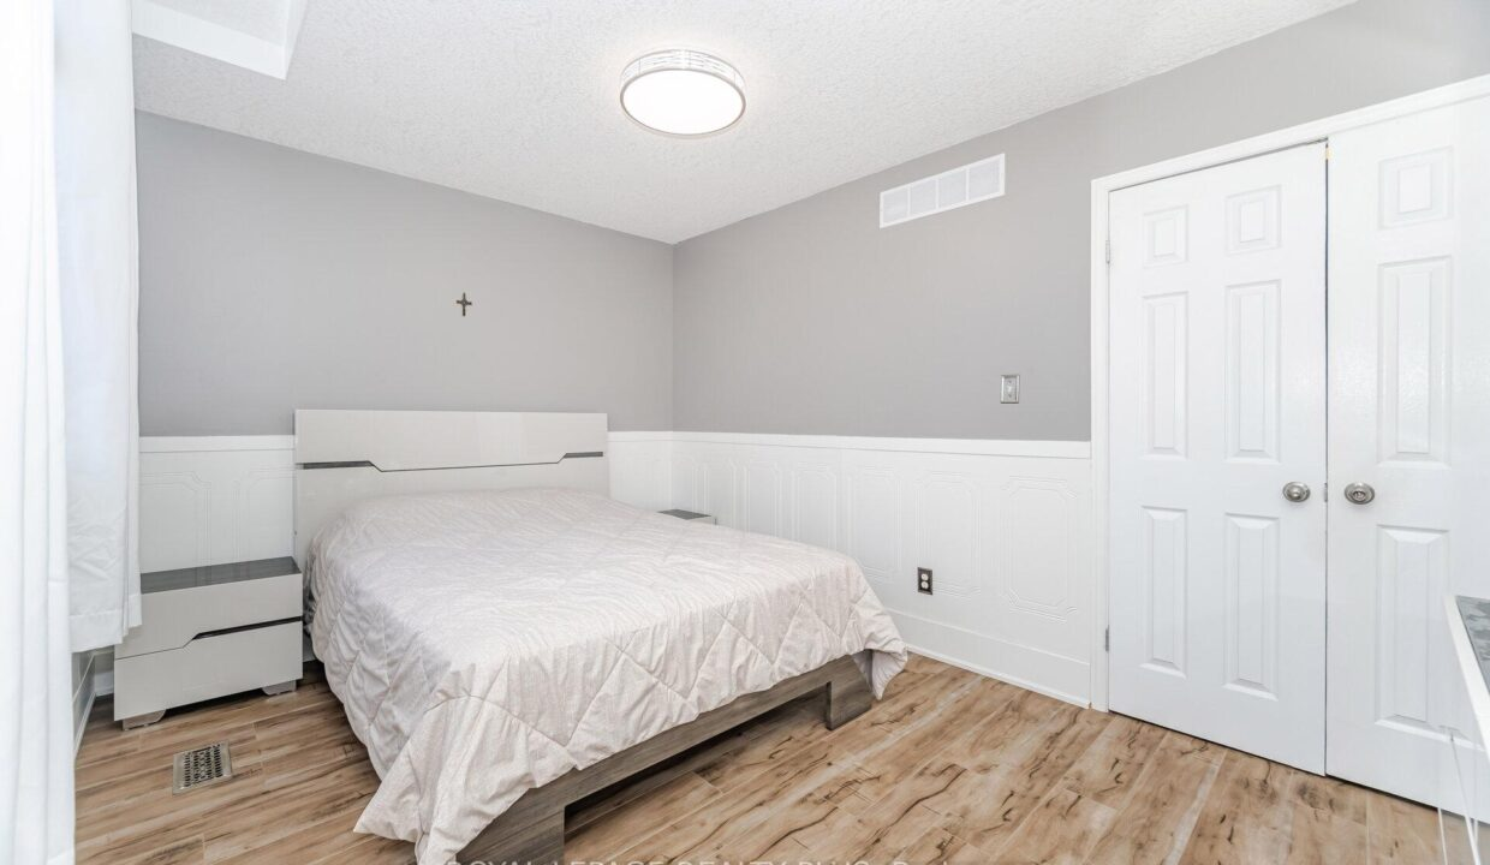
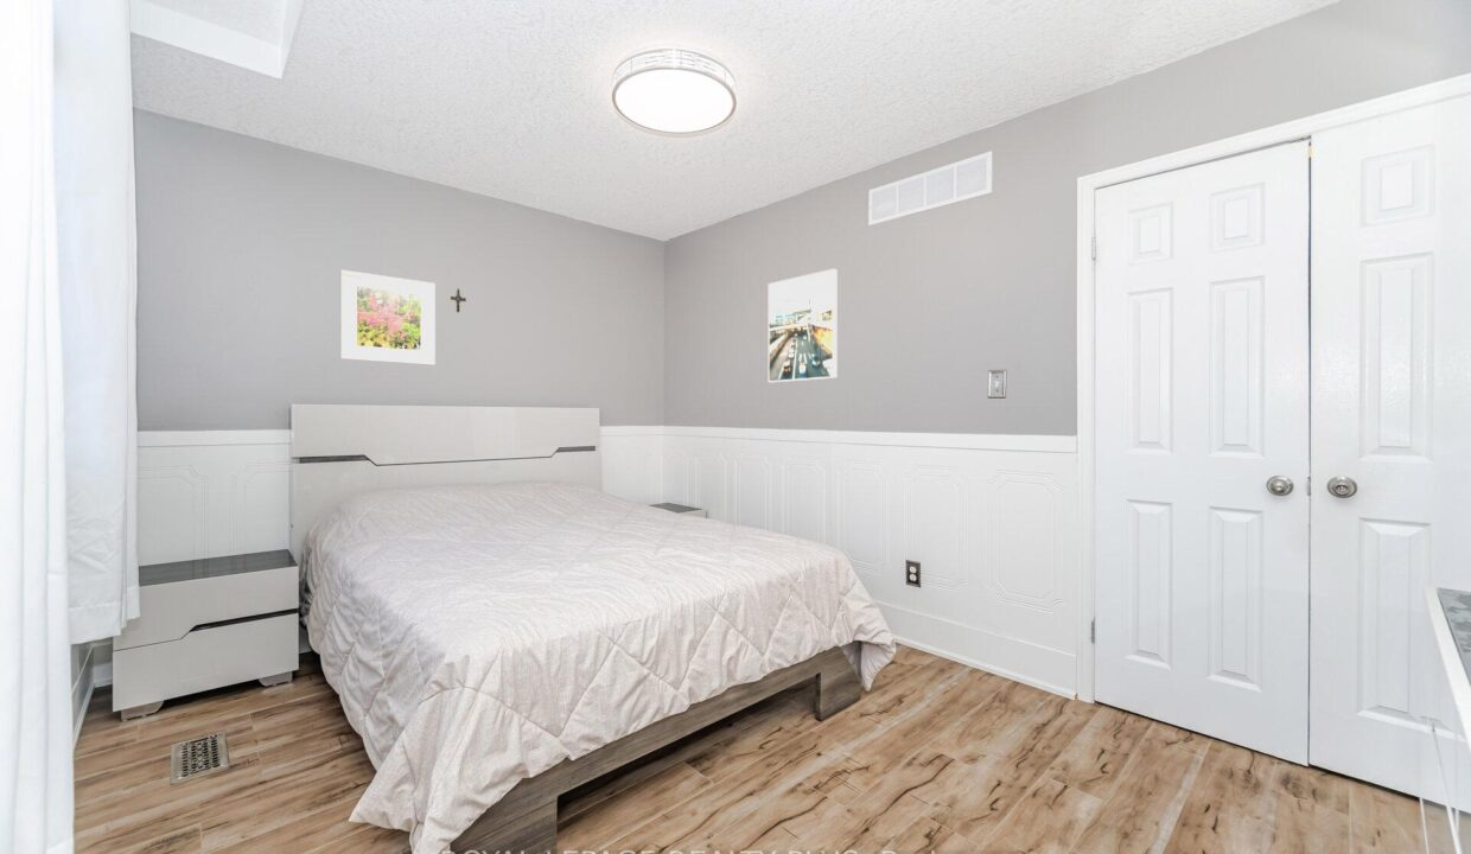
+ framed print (801, 327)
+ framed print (389, 319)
